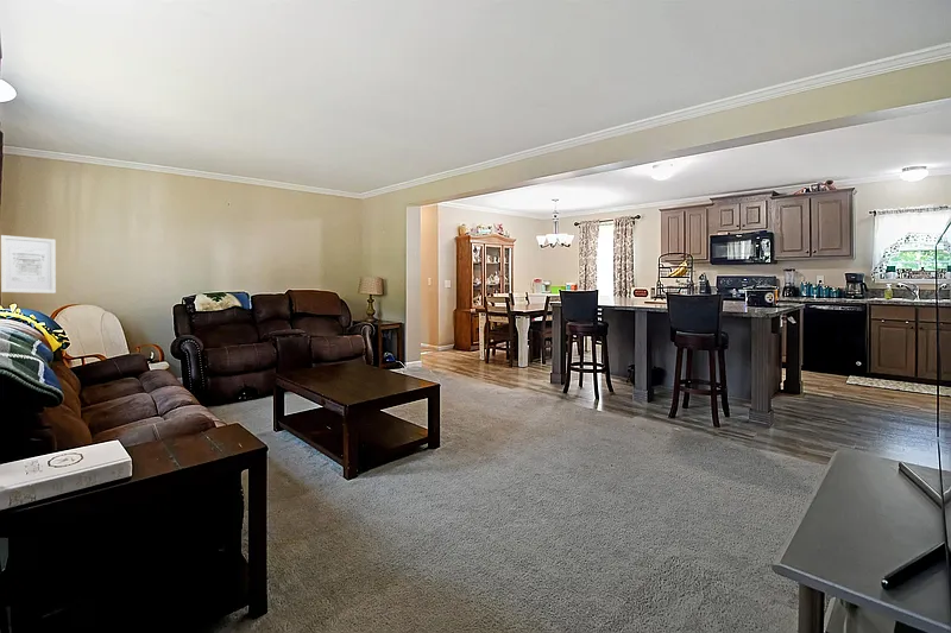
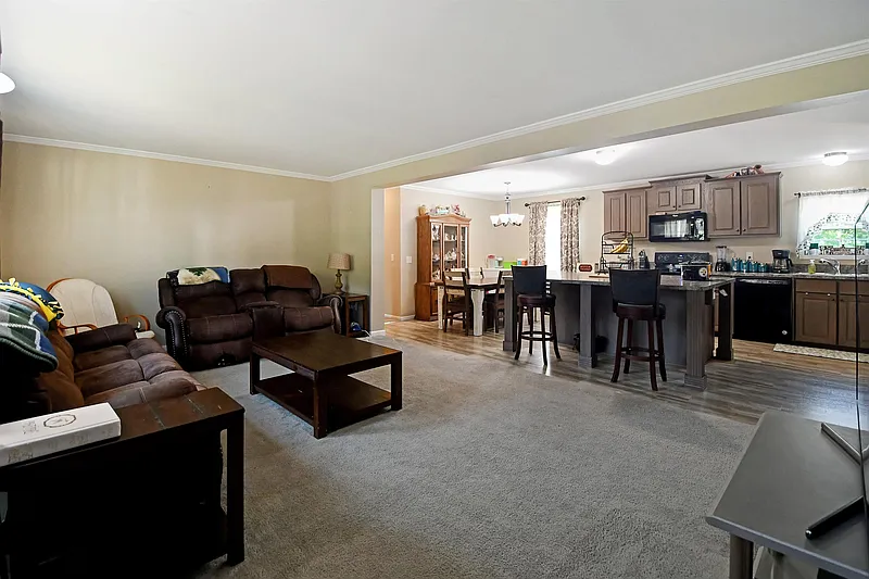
- wall art (29, 265)
